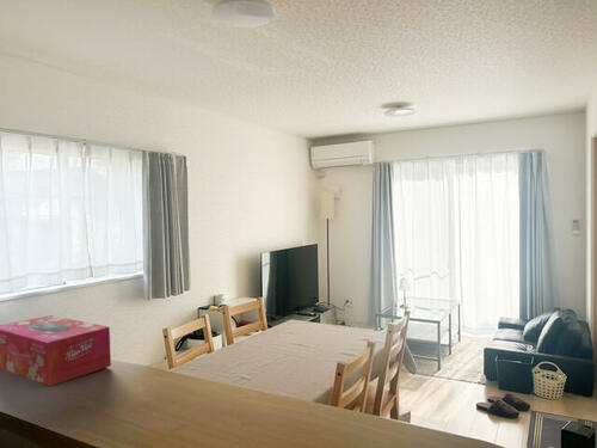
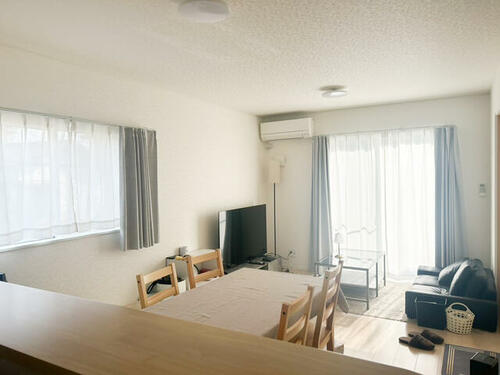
- tissue box (49, 345)
